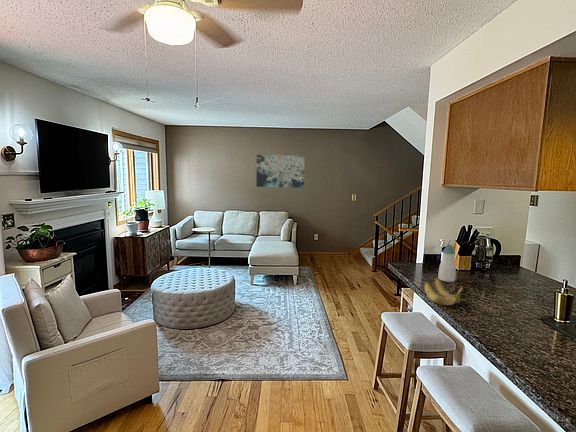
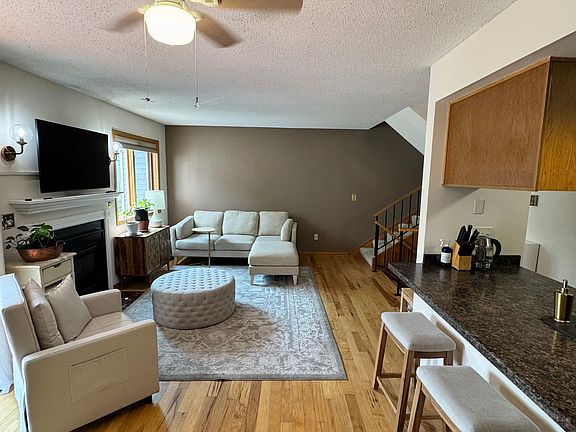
- soap bottle (447, 262)
- banana (443, 289)
- wall art (280, 171)
